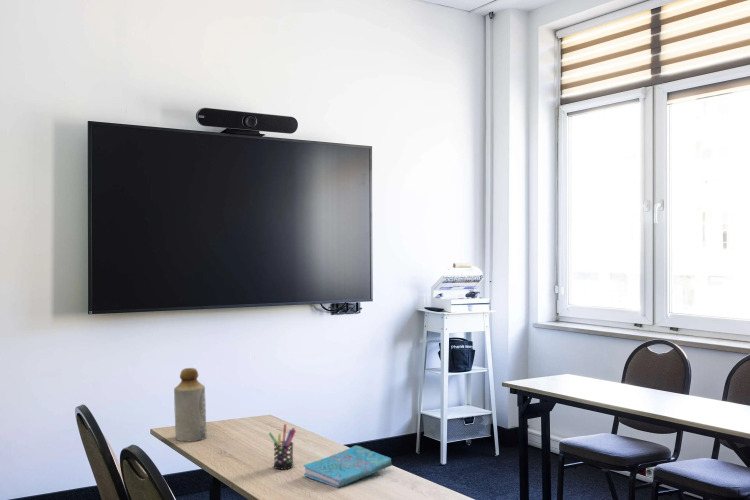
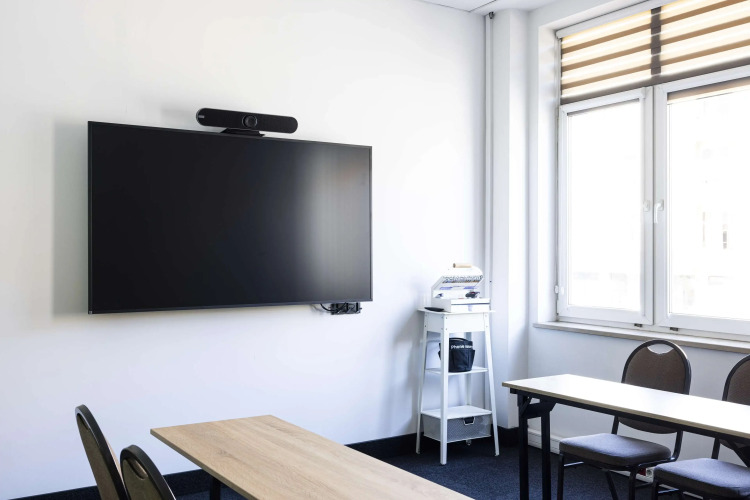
- pen holder (281, 446)
- bottle (190, 403)
- cover (348, 465)
